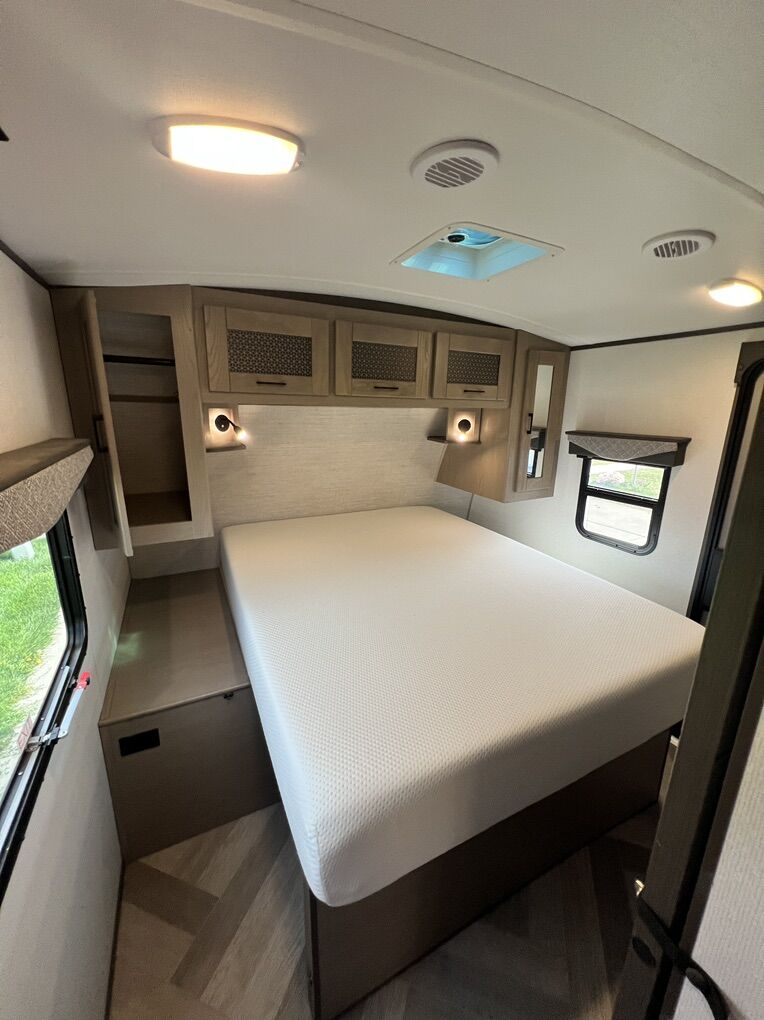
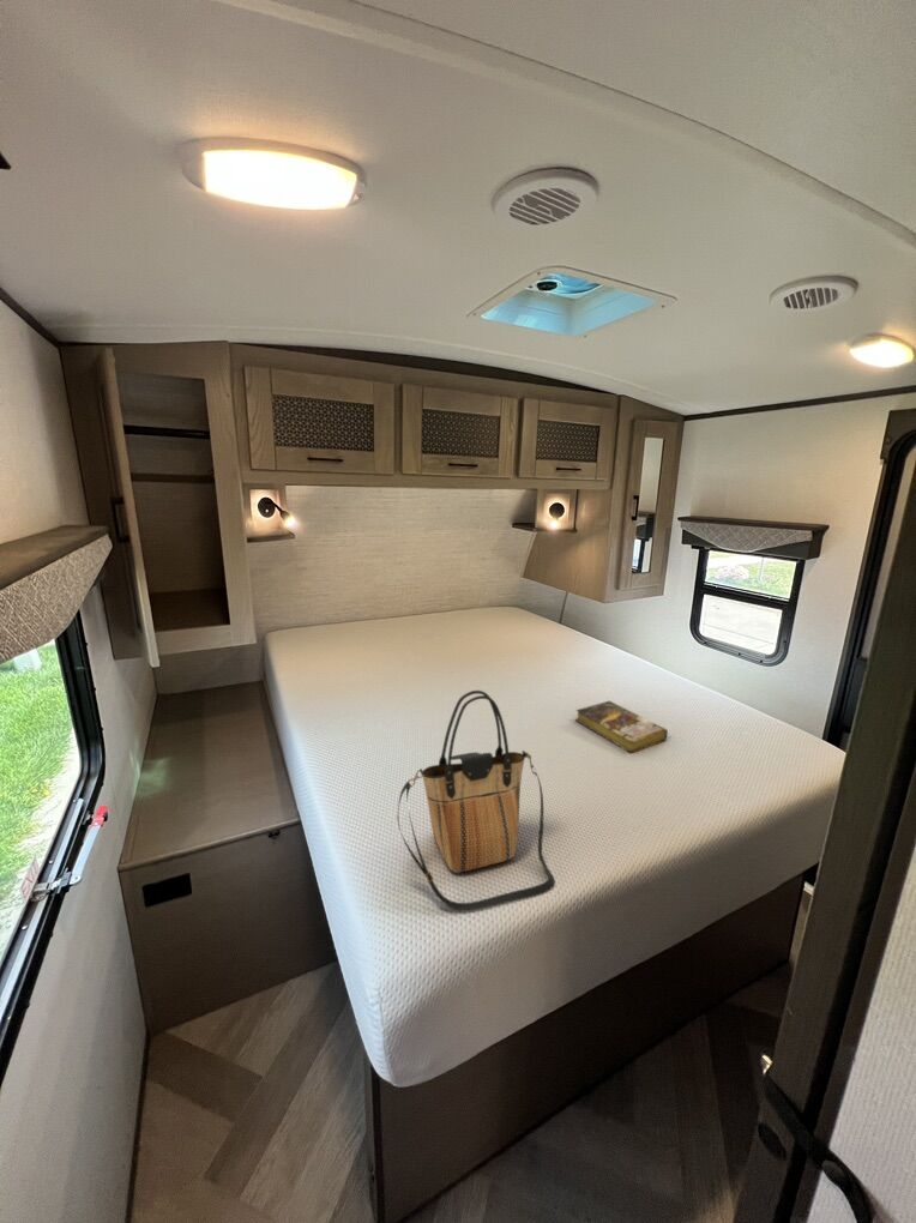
+ tote bag (477, 785)
+ book (619, 724)
